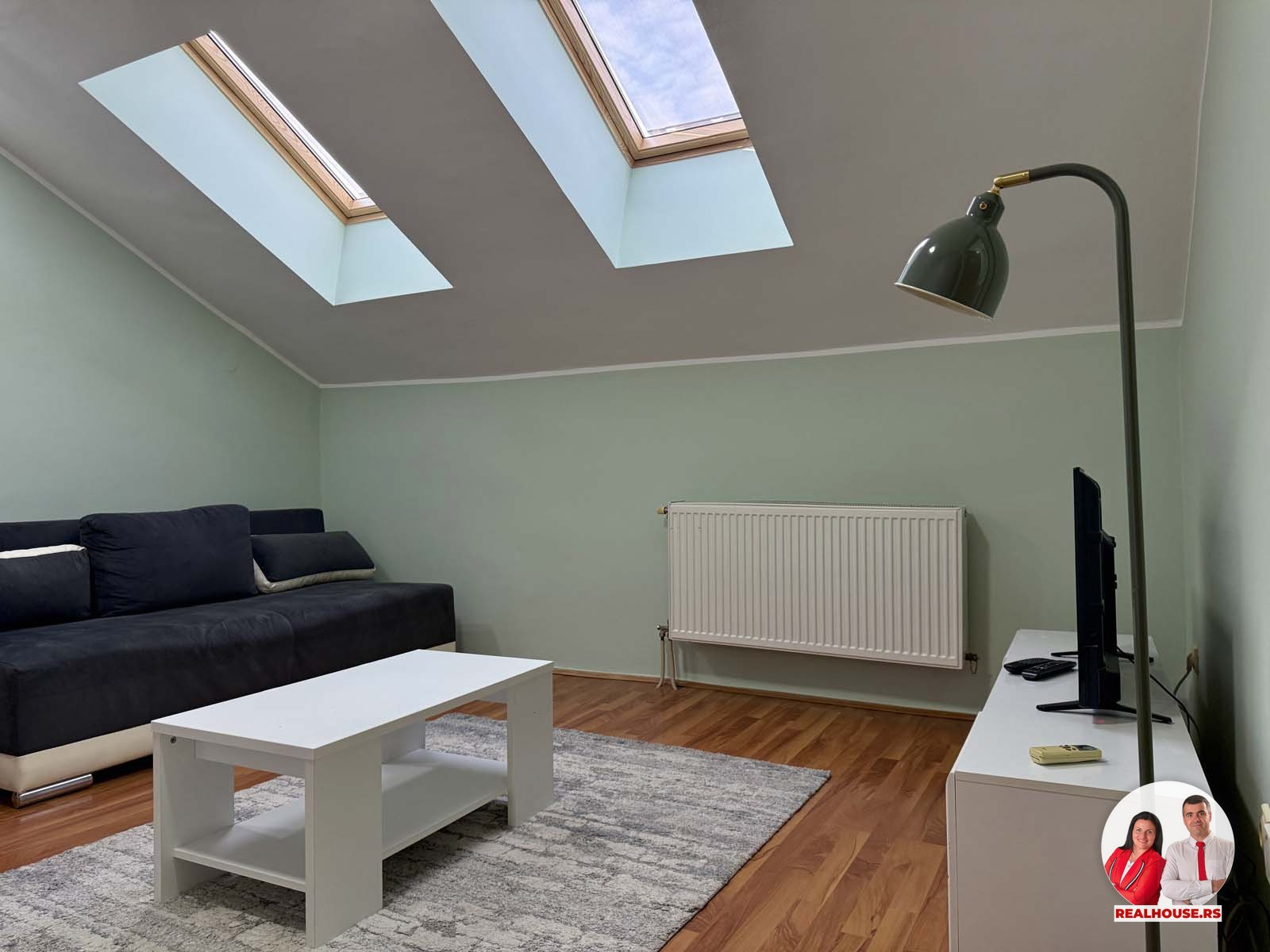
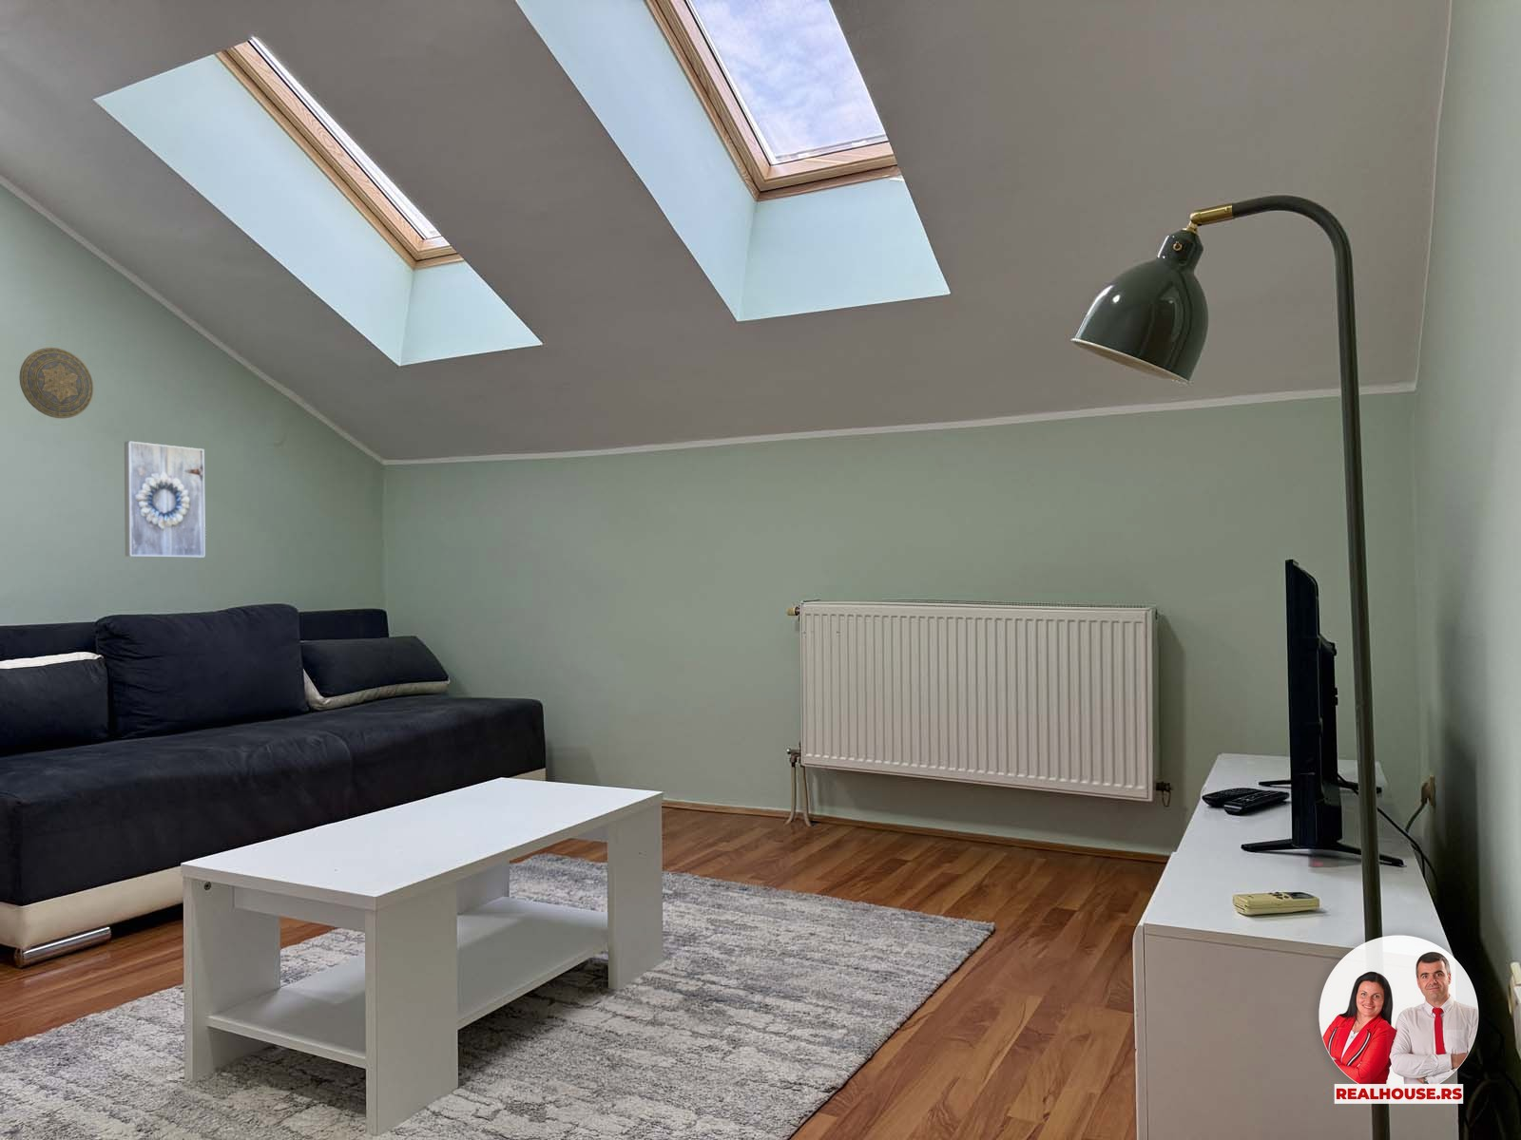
+ decorative plate (59, 383)
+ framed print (165, 501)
